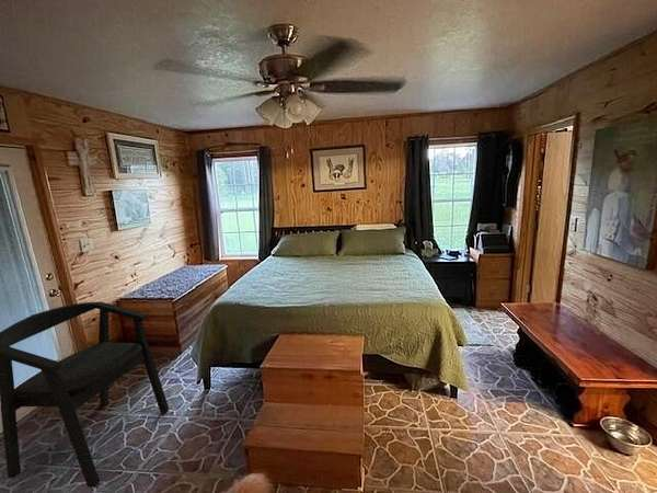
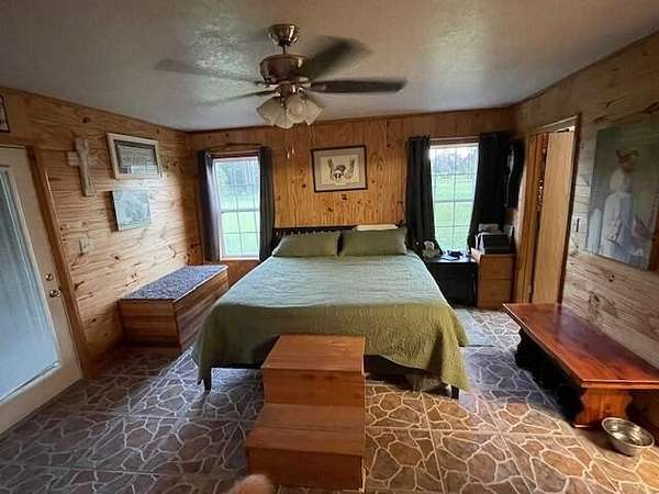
- armchair (85, 379)
